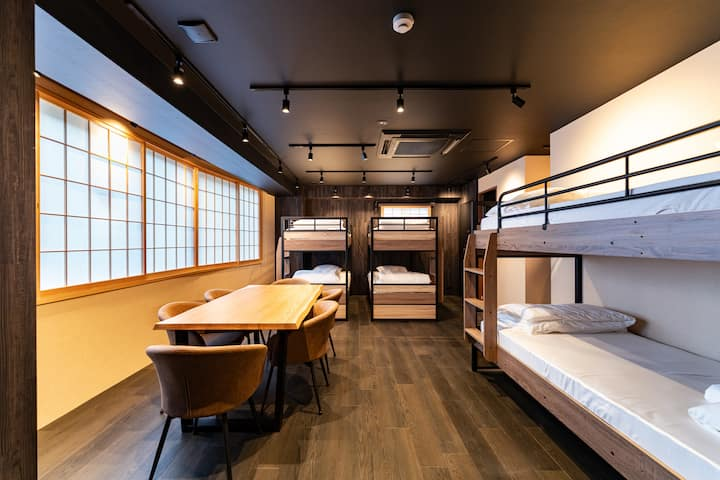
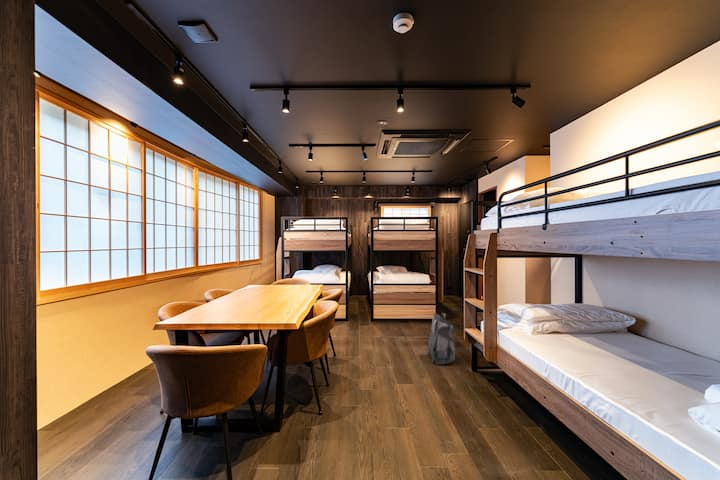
+ backpack (439, 336)
